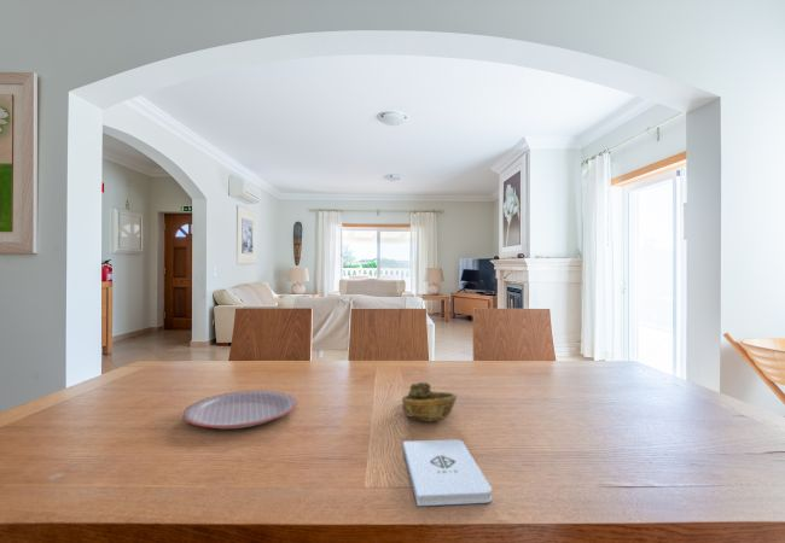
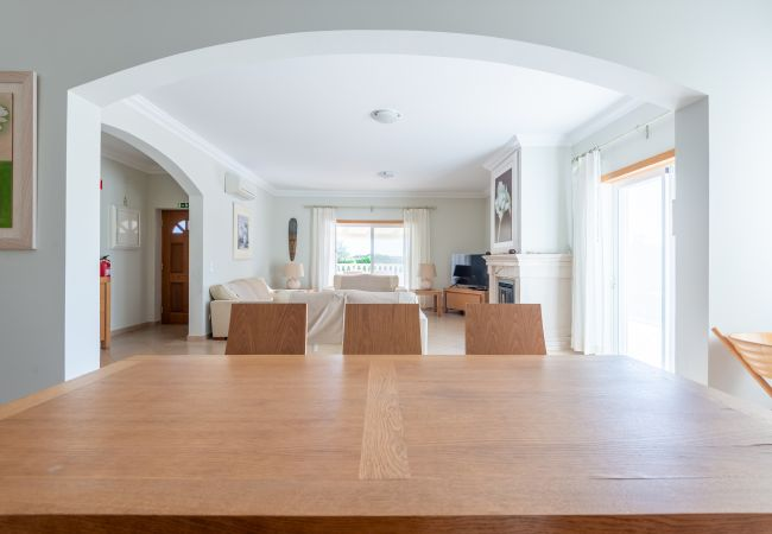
- decorative bowl (423, 398)
- plate (242, 409)
- notepad (442, 467)
